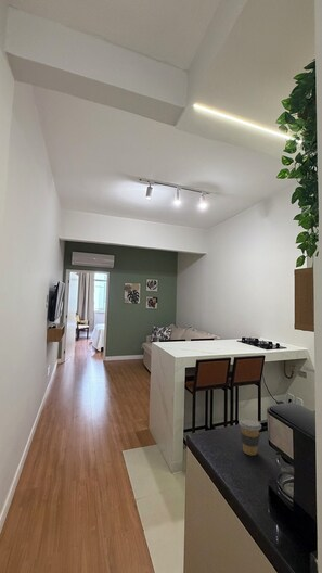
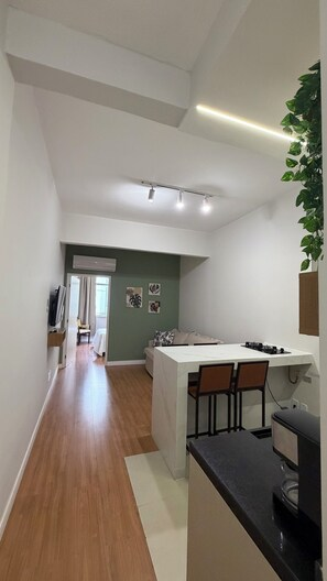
- coffee cup (249, 436)
